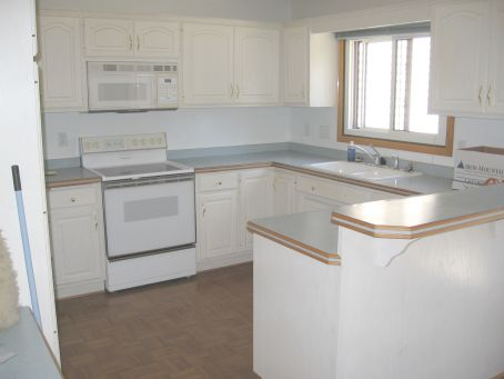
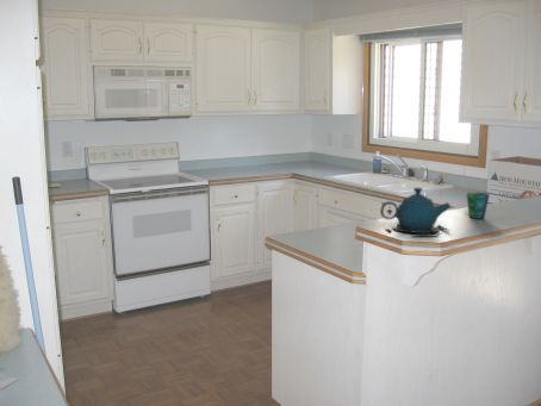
+ cup (479, 205)
+ teapot (415, 208)
